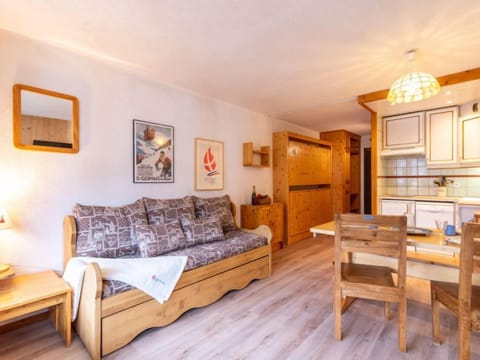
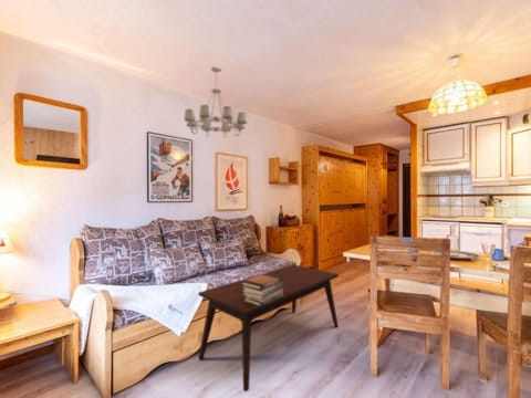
+ chandelier (214, 101)
+ book stack (262, 289)
+ coffee table (275, 308)
